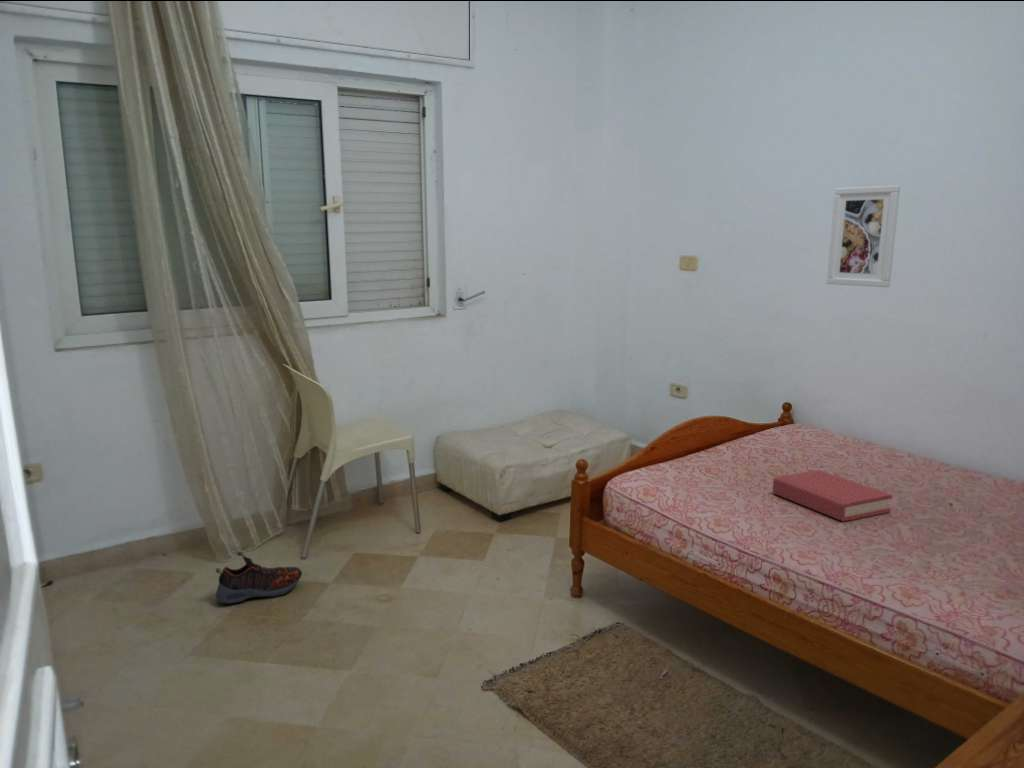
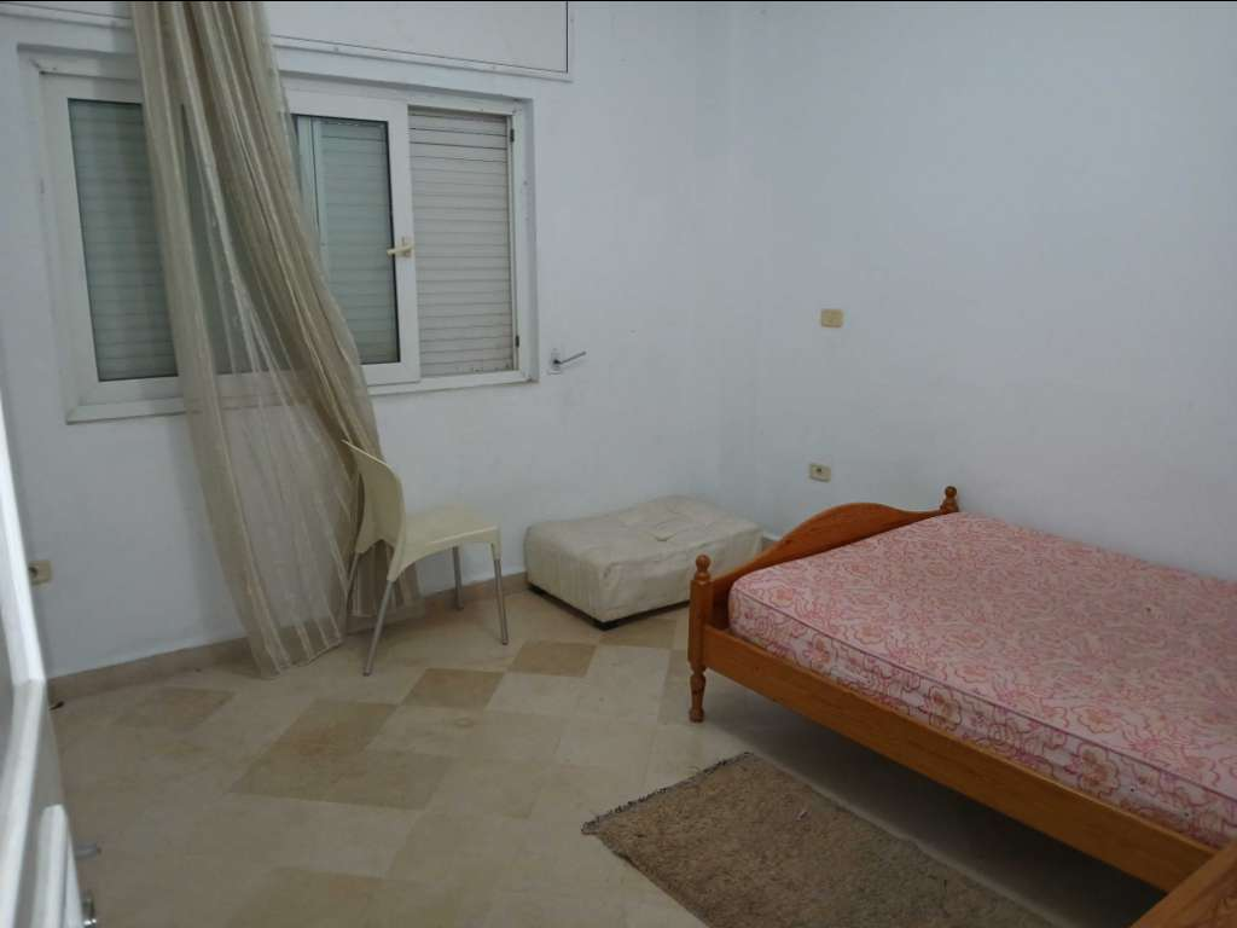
- shoe (259, 571)
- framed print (861, 236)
- hardback book (830, 494)
